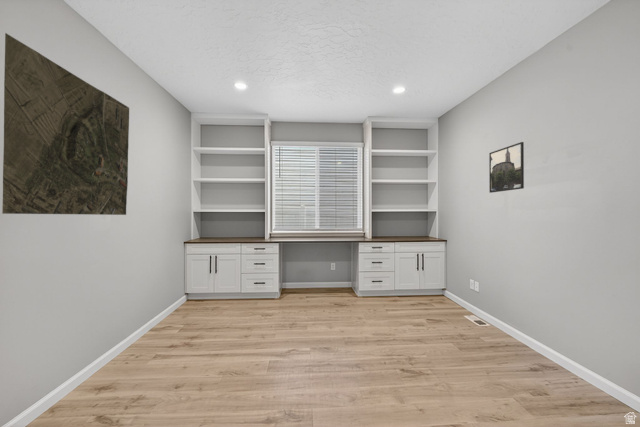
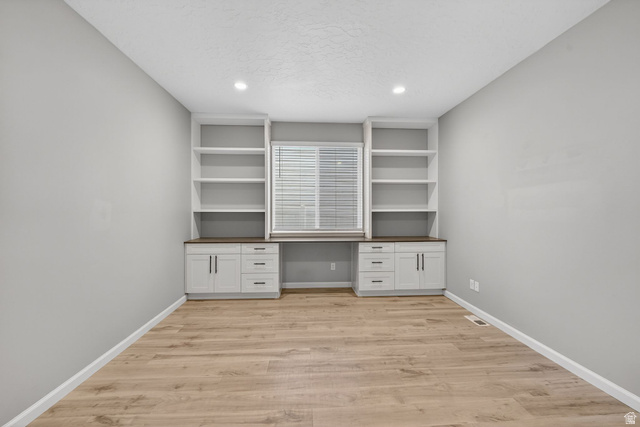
- map (83, 146)
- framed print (505, 169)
